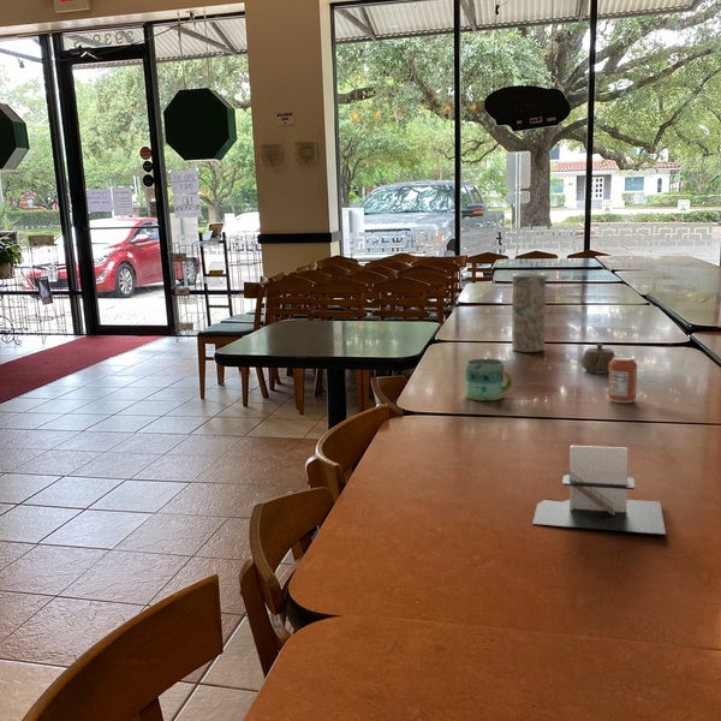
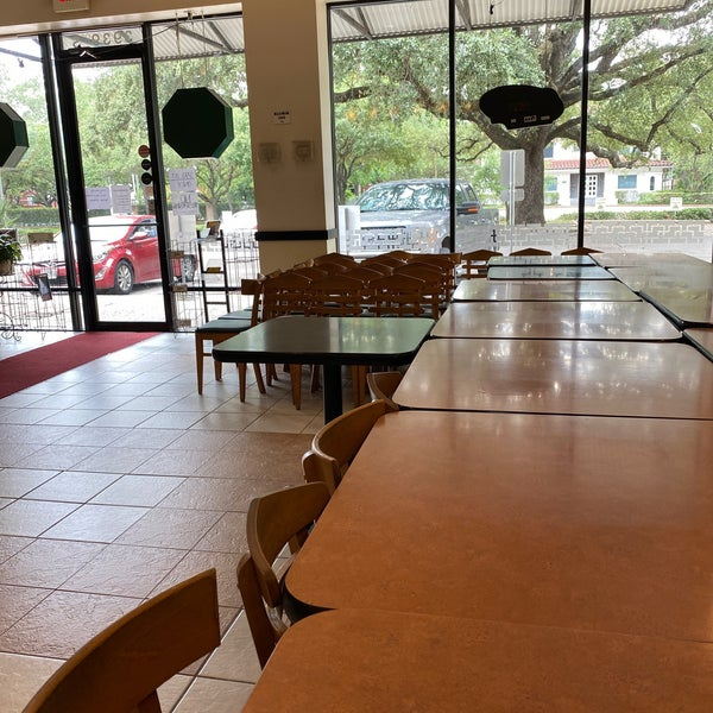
- vase (528, 311)
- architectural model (598, 481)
- mug (489, 379)
- teapot (598, 357)
- can (622, 379)
